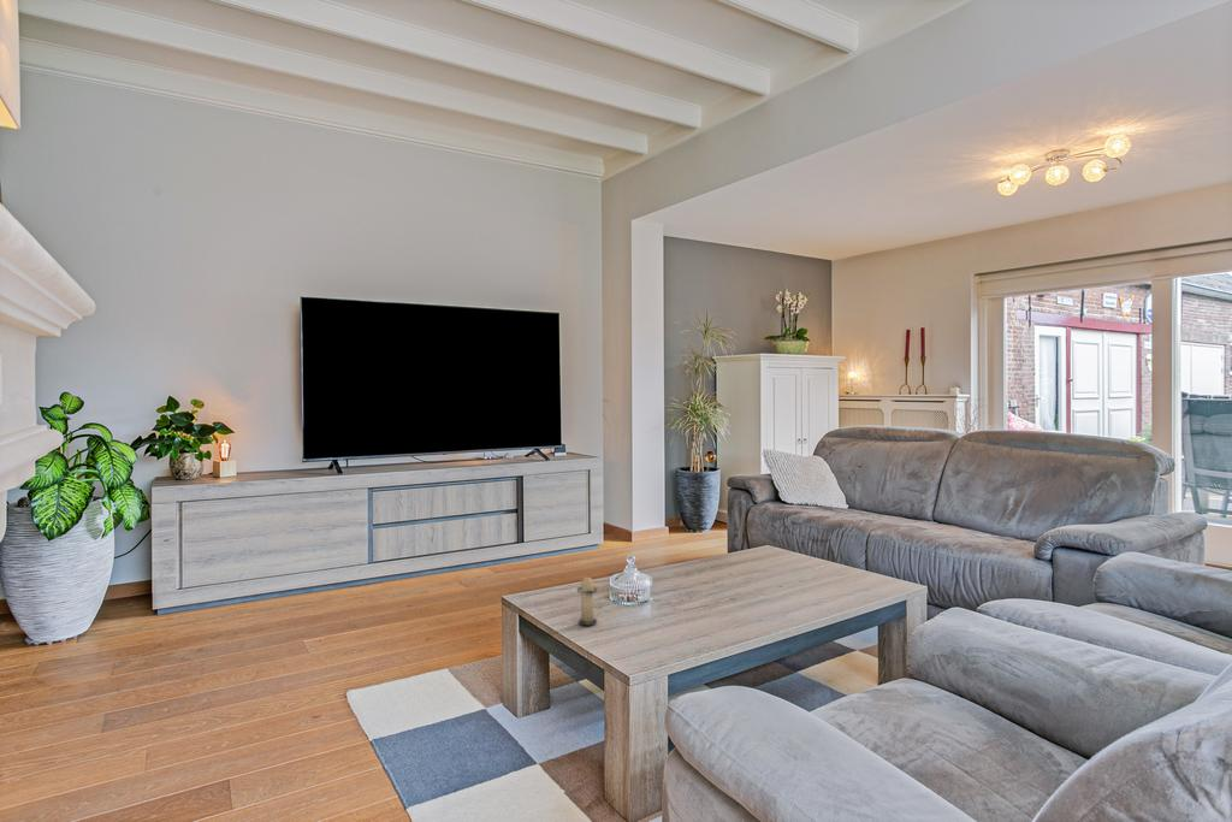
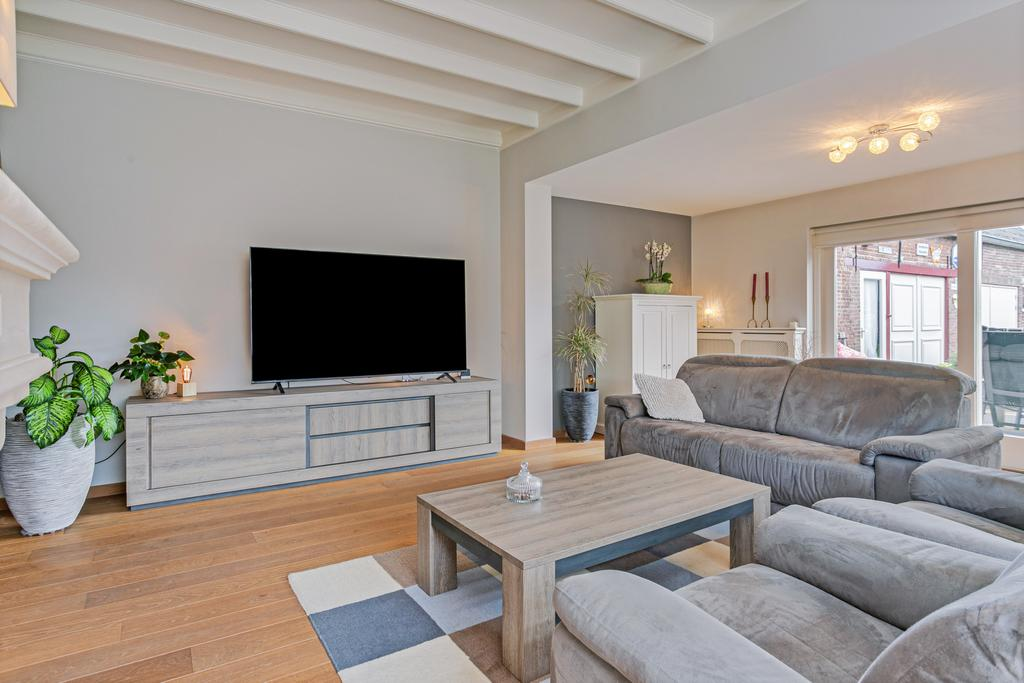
- candle (587, 598)
